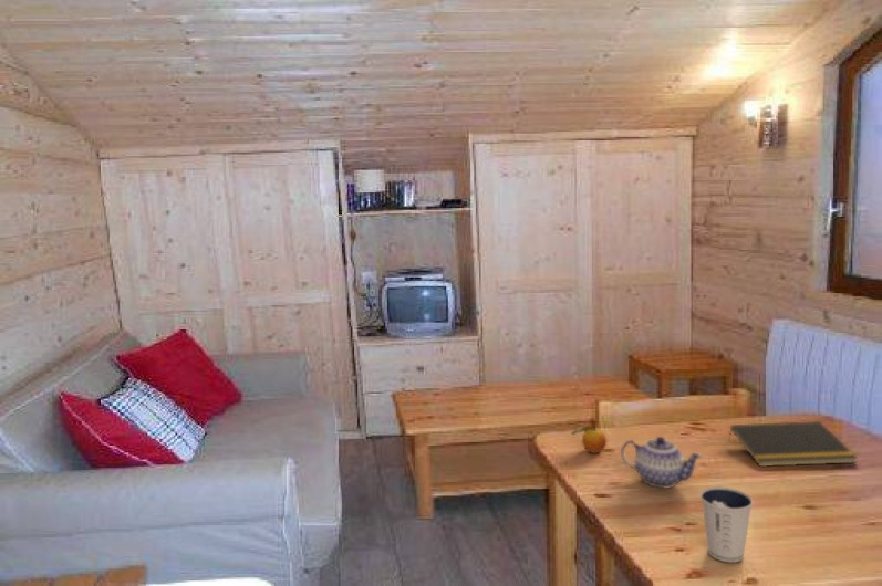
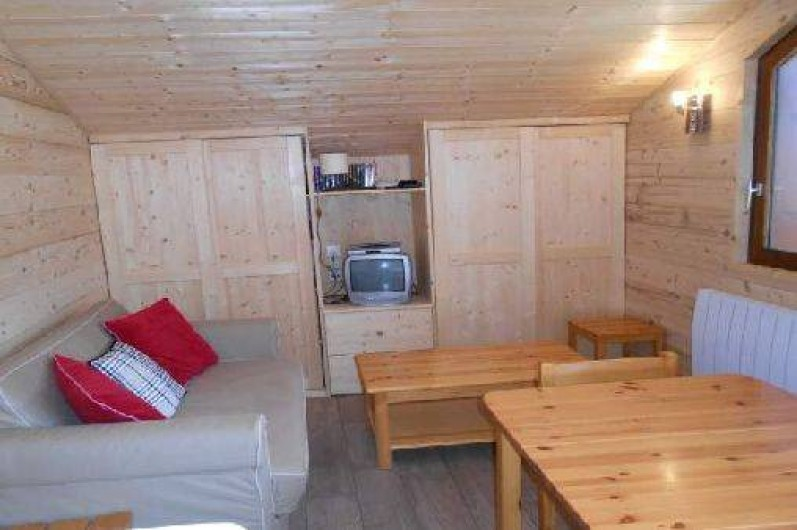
- dixie cup (725, 525)
- fruit (588, 433)
- teapot (660, 459)
- notepad (790, 442)
